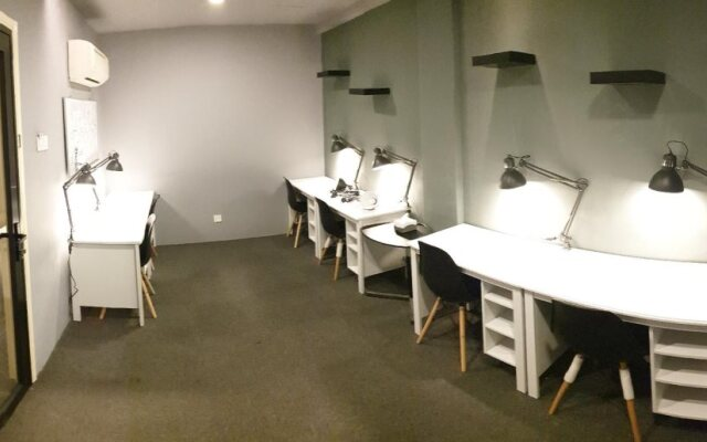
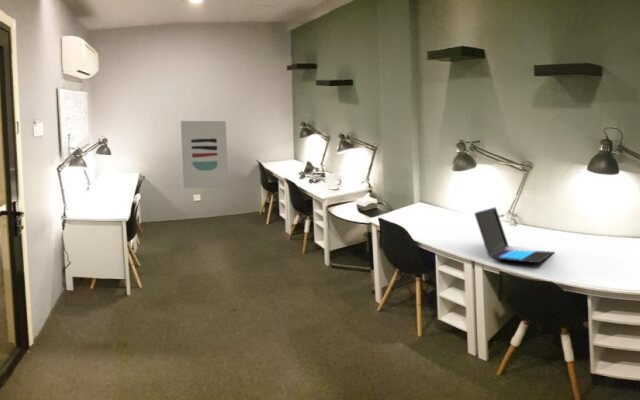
+ laptop (505, 236)
+ wall art (205, 154)
